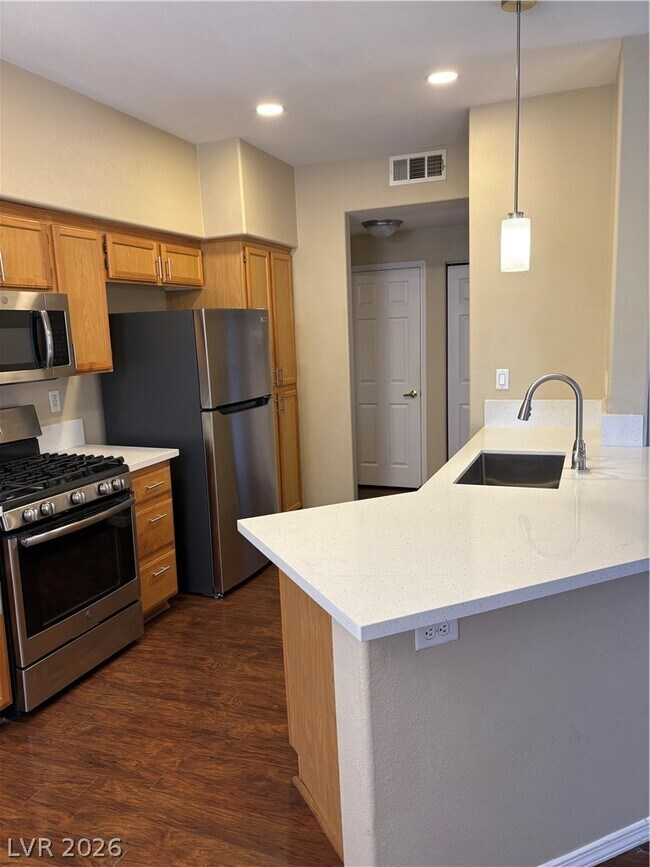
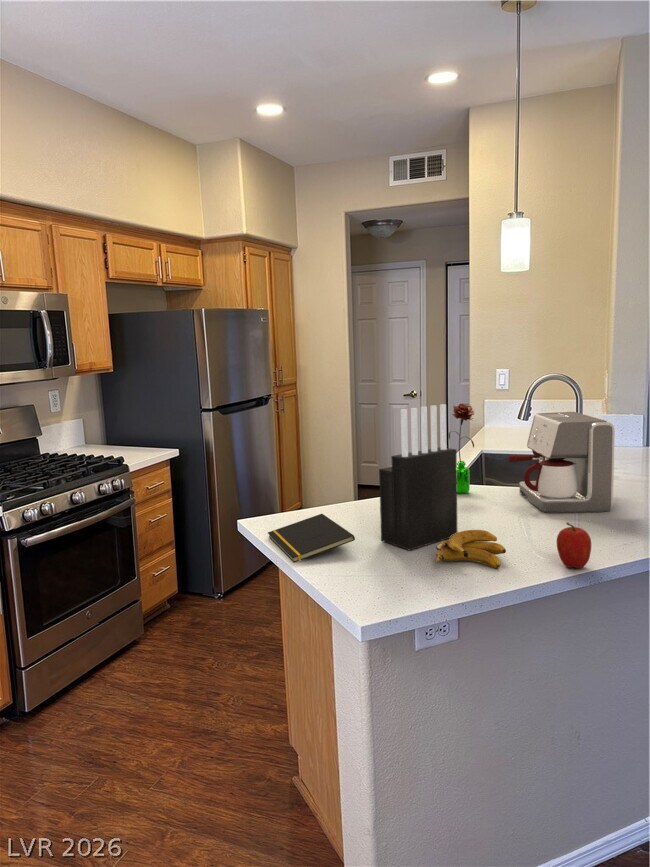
+ knife block (415, 472)
+ notepad (309, 536)
+ coffee maker (565, 459)
+ banana (470, 549)
+ flower (459, 448)
+ fruit (573, 544)
